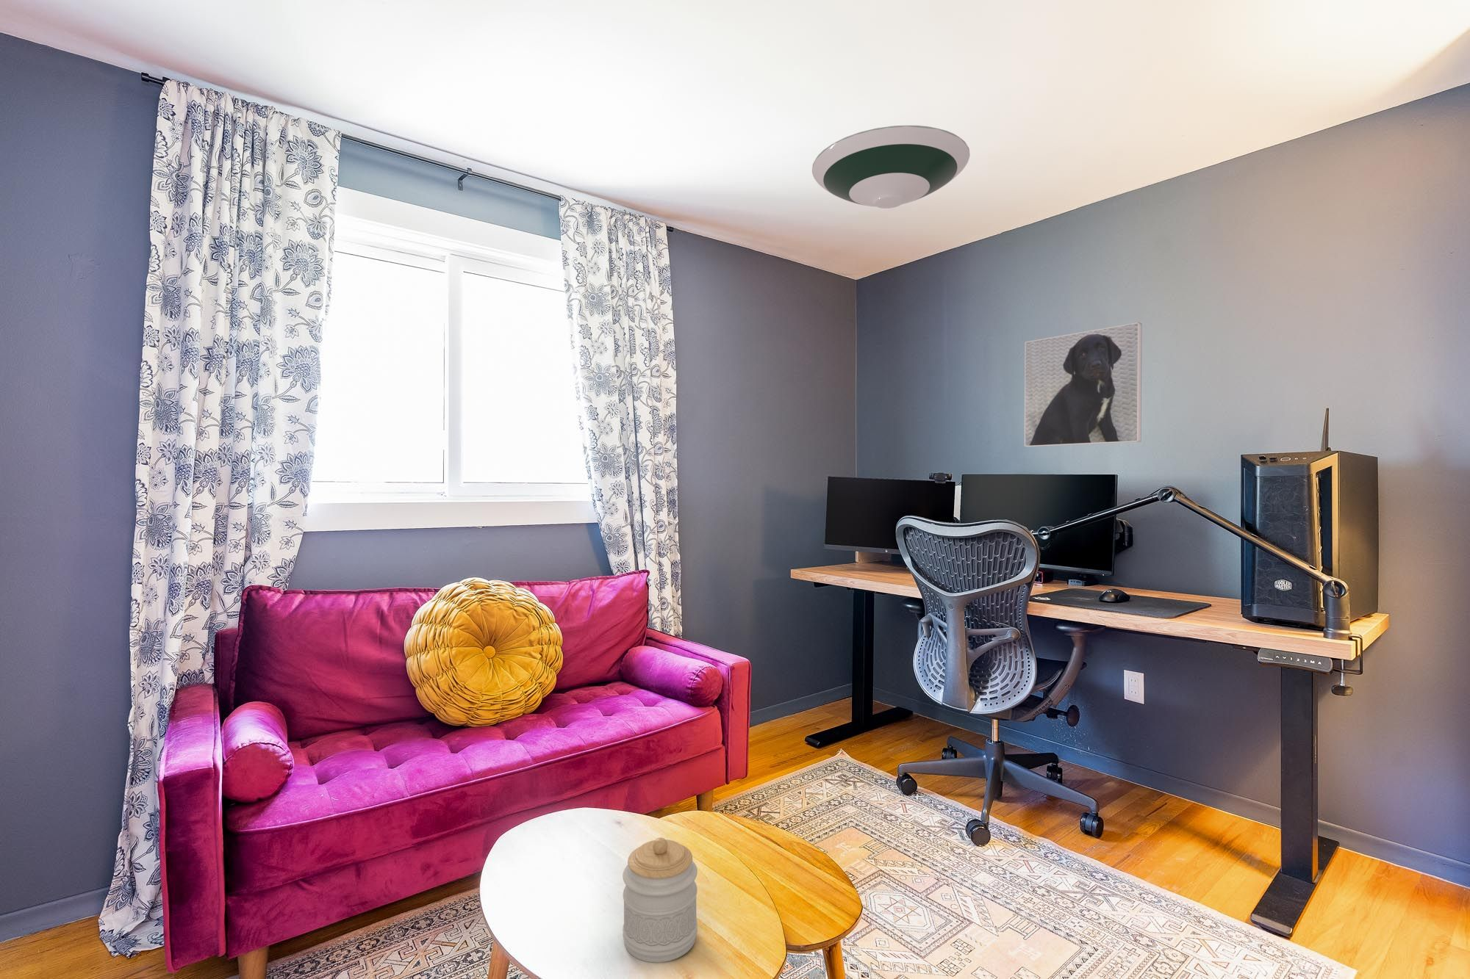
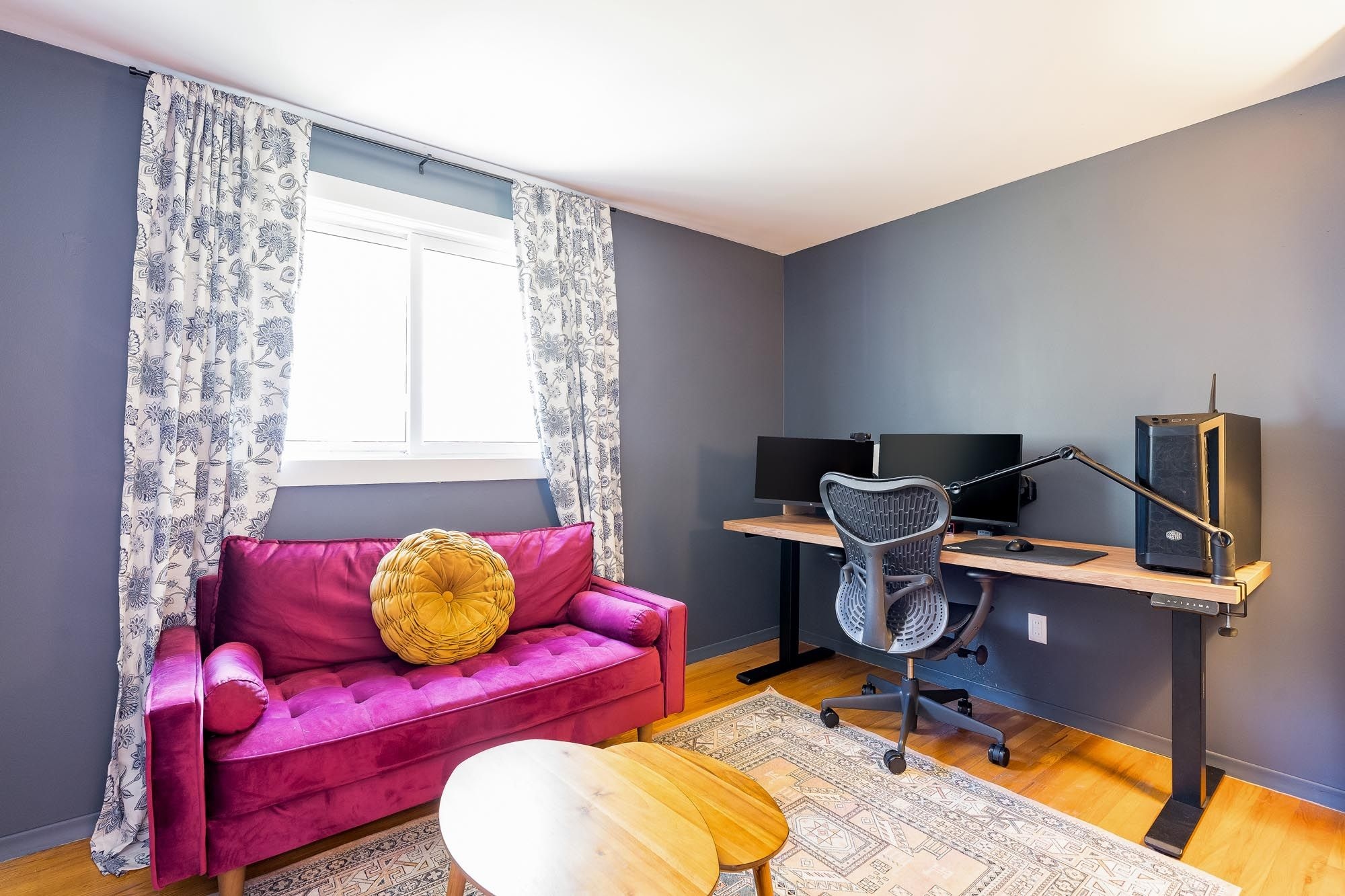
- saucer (889, 185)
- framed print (1079, 389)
- jar (660, 888)
